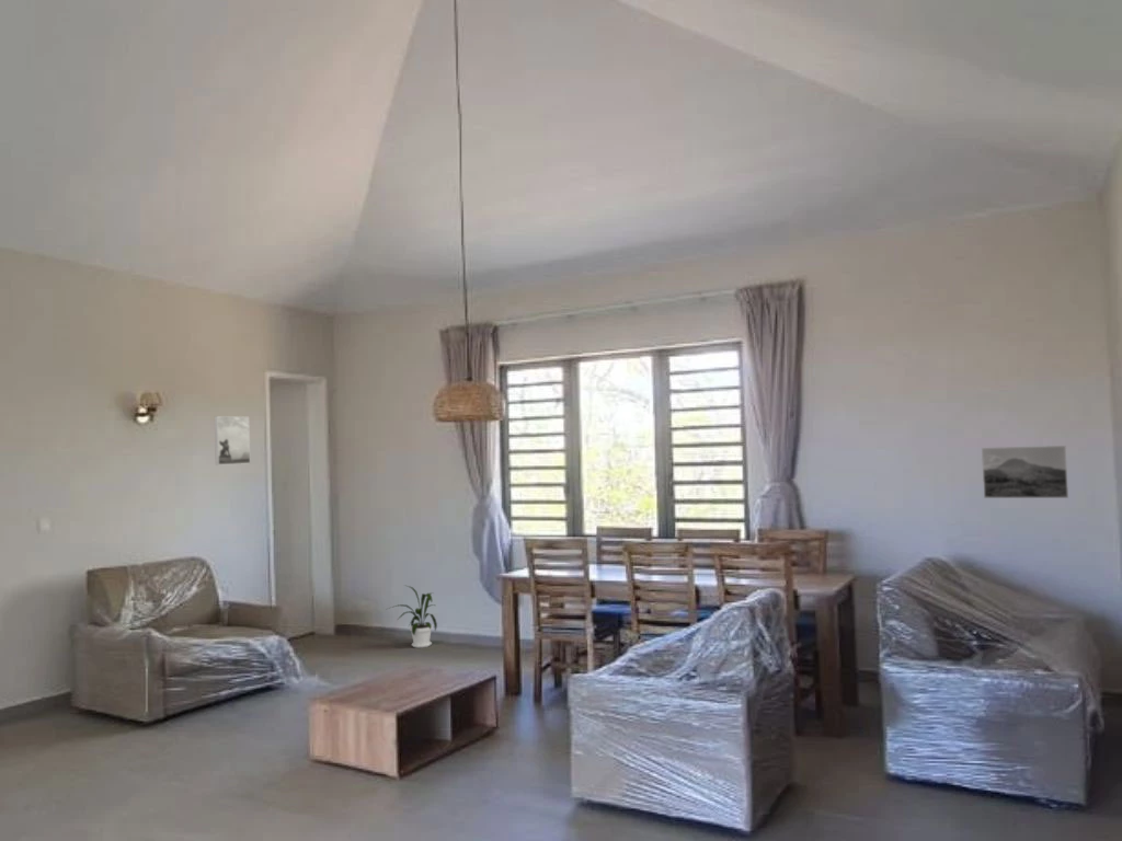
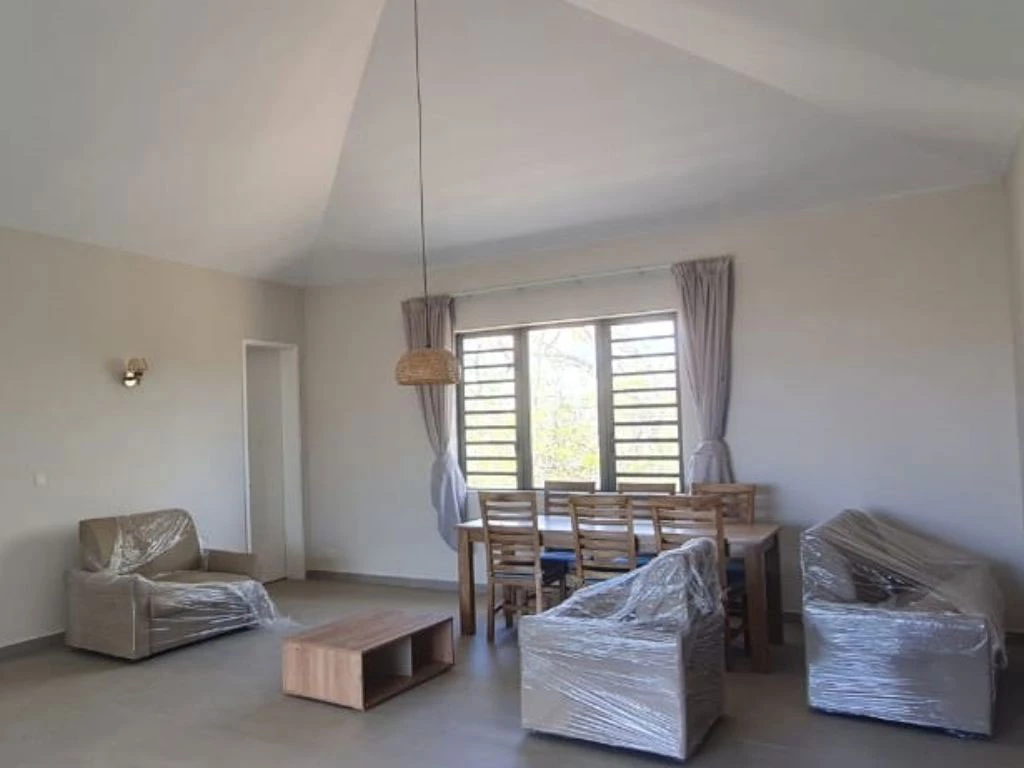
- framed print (1023, 472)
- house plant (417, 615)
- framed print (232, 440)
